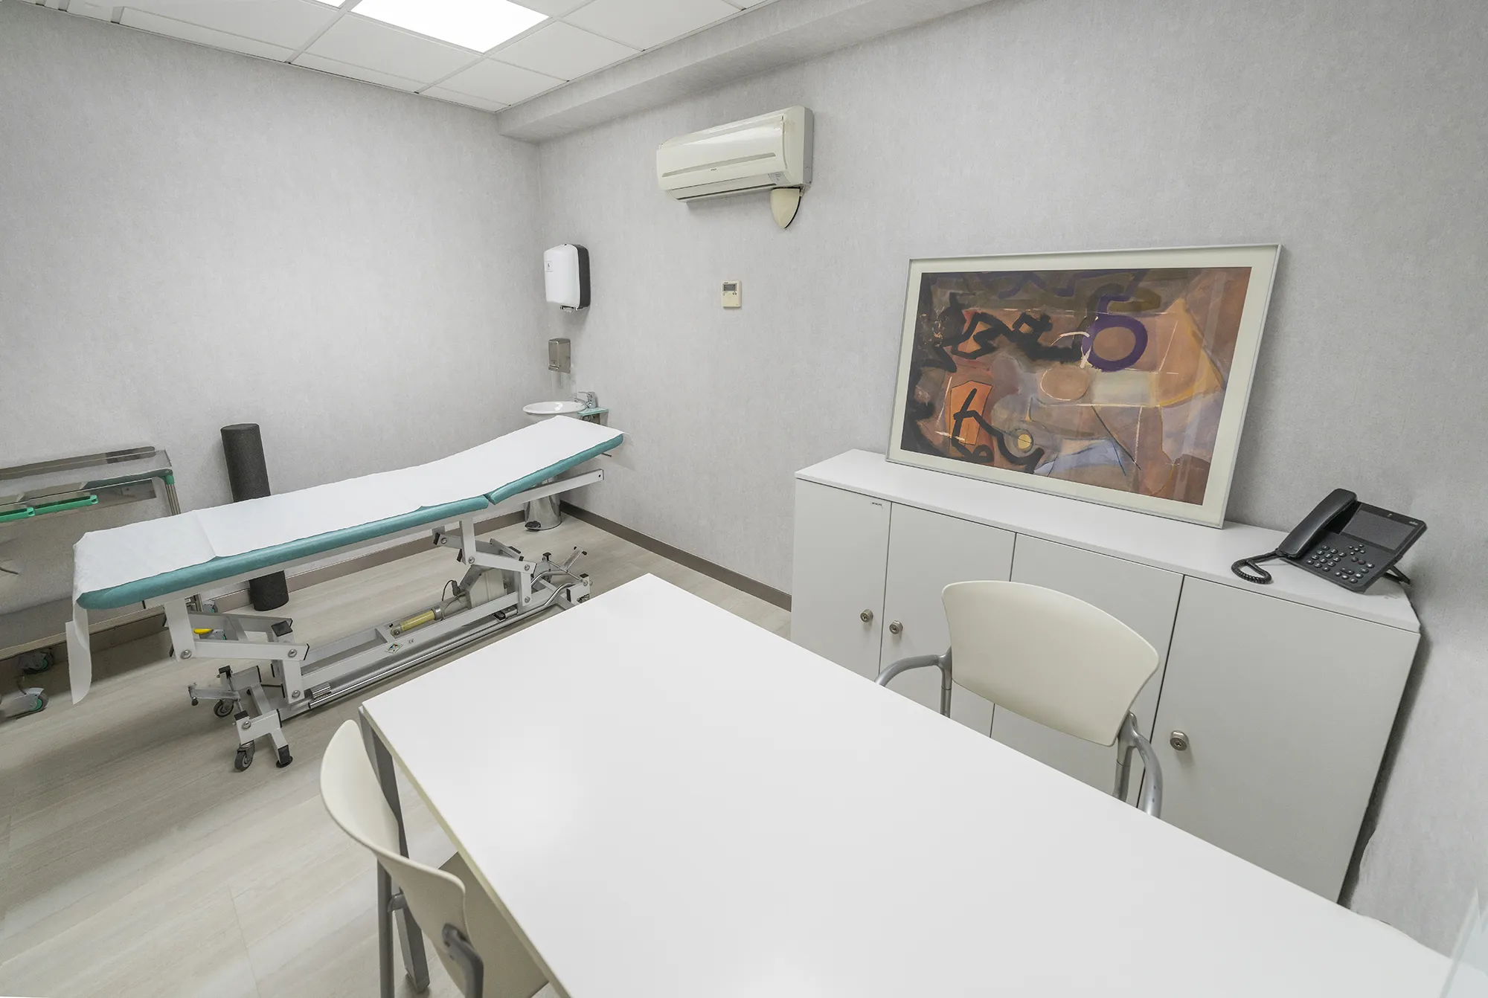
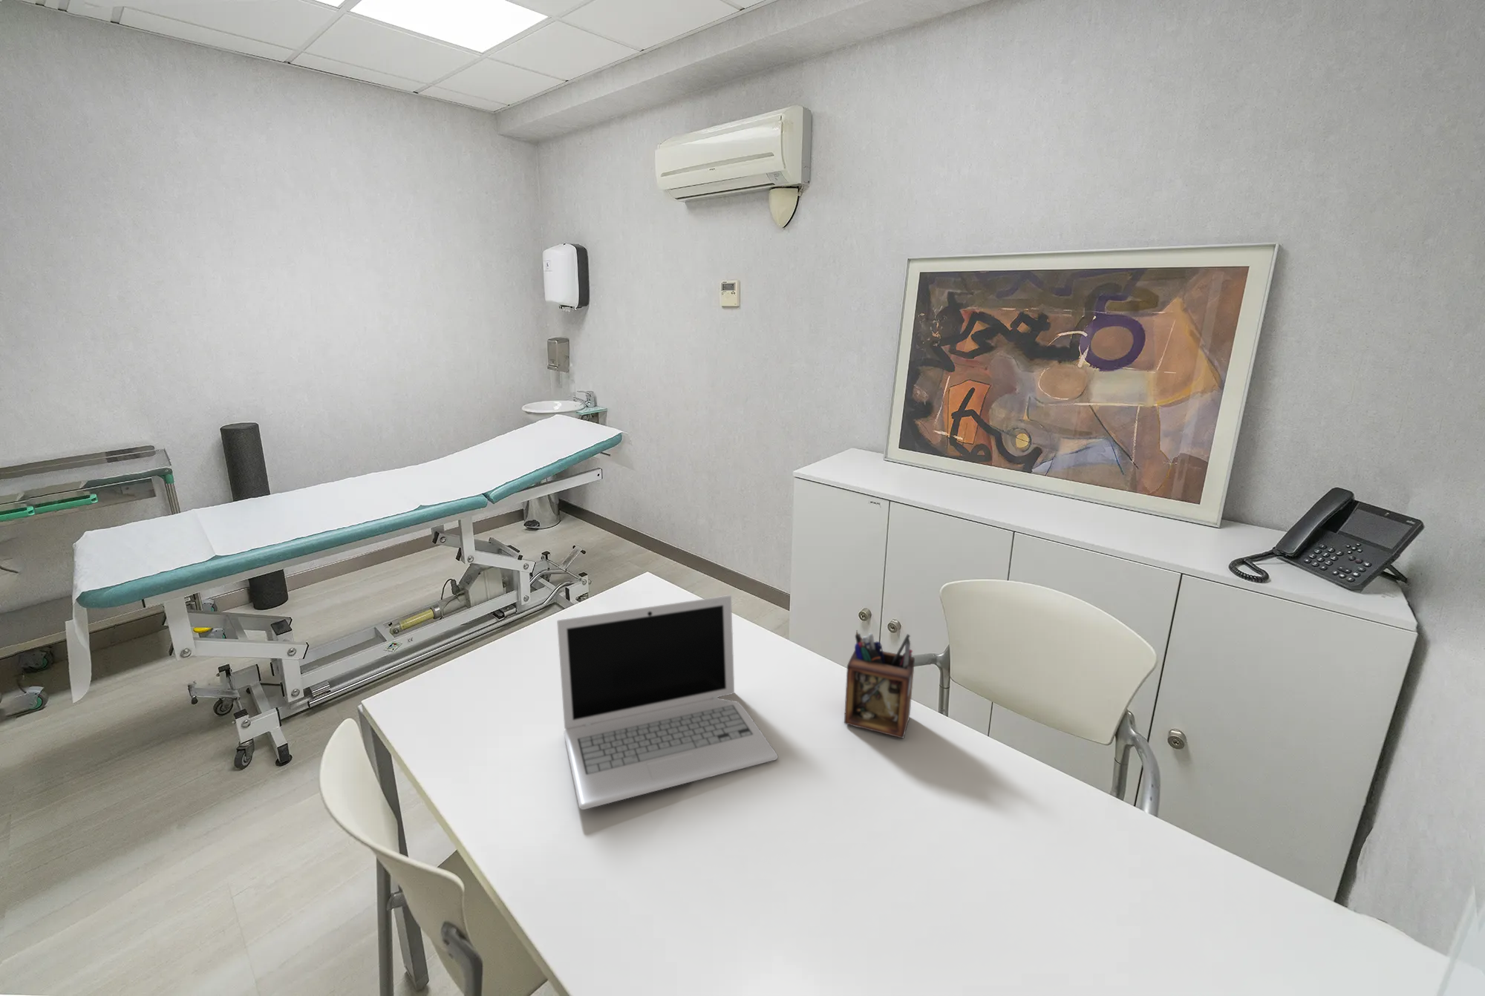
+ desk organizer (880, 679)
+ laptop (666, 689)
